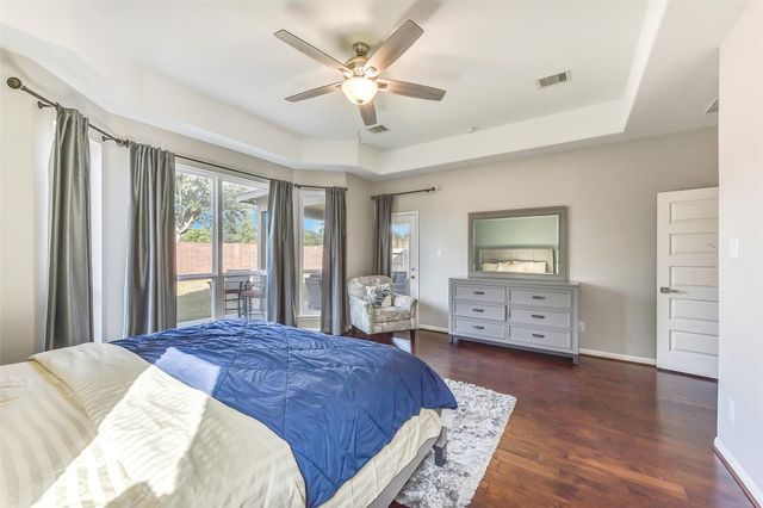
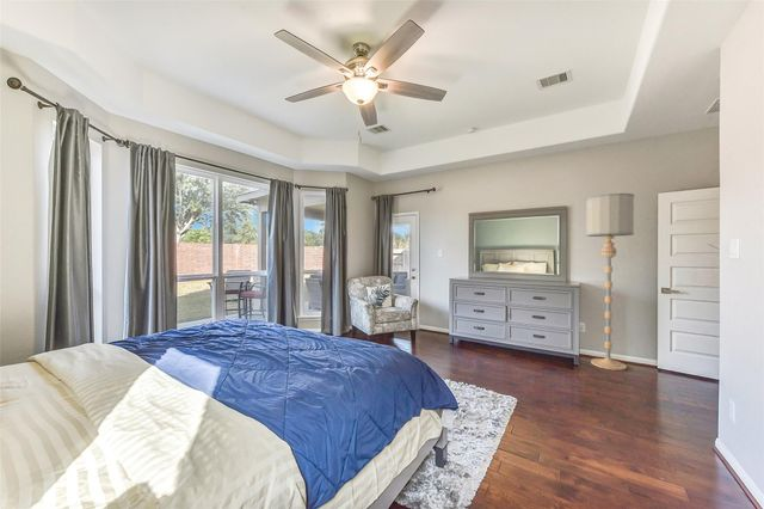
+ floor lamp (608, 281)
